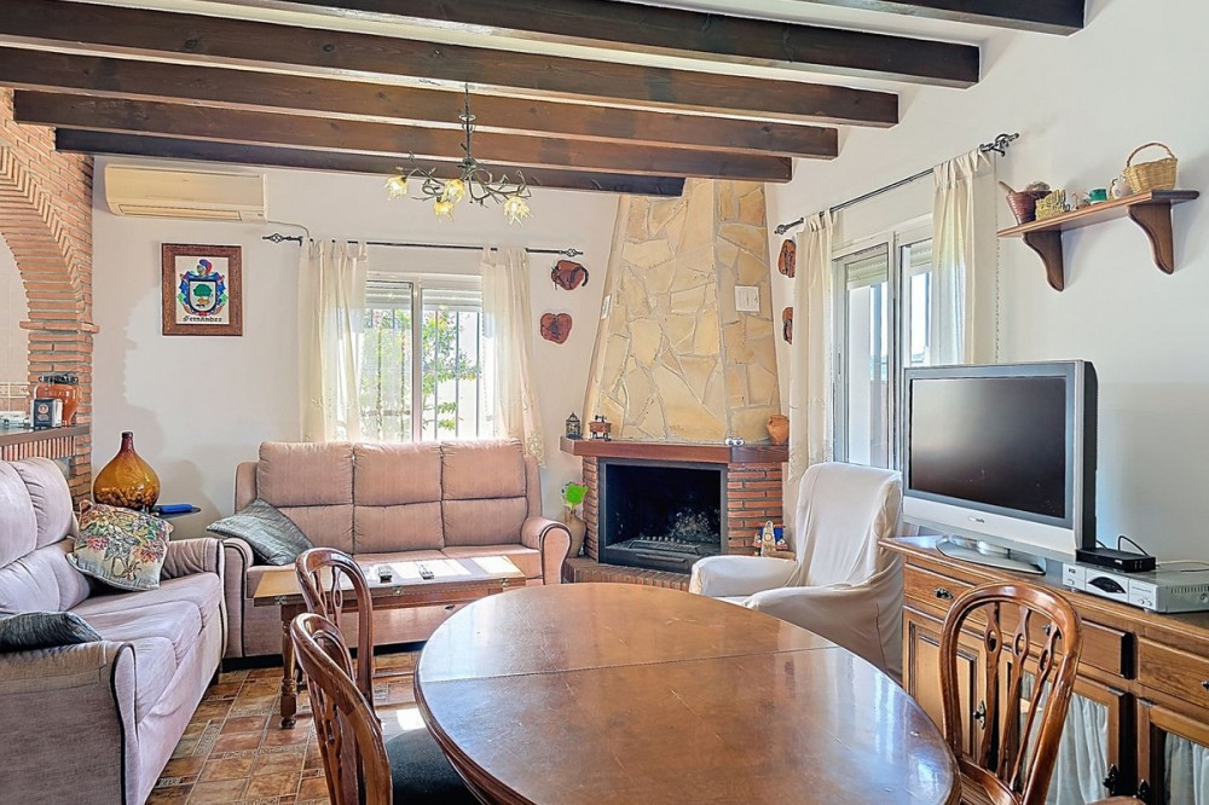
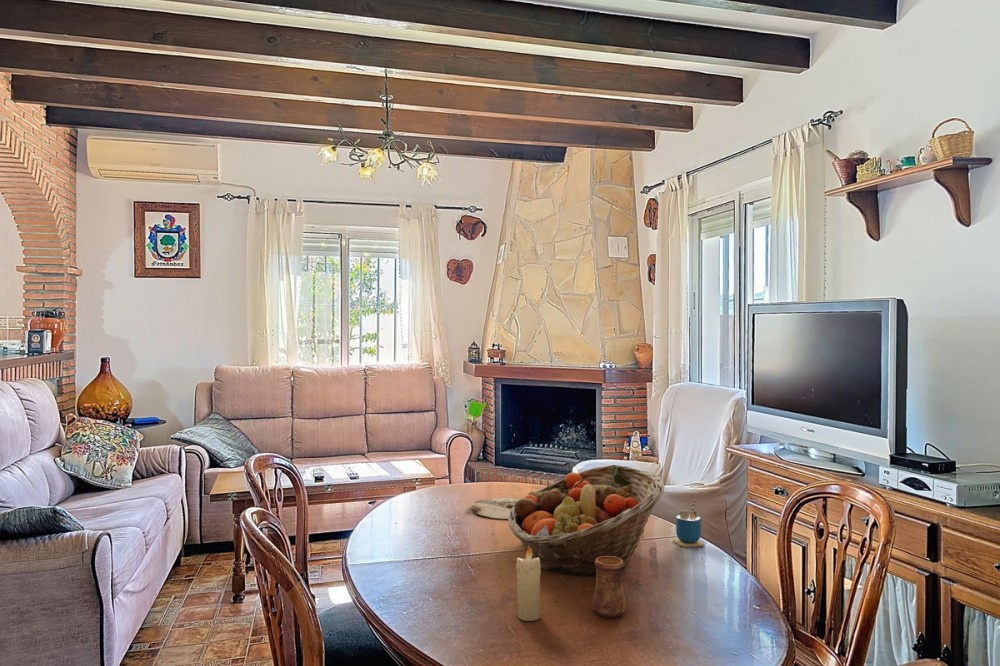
+ plate (510, 506)
+ fruit basket (584, 514)
+ candle (528, 580)
+ cup (688, 521)
+ cup (609, 586)
